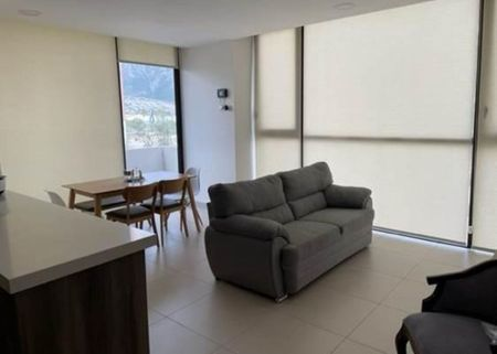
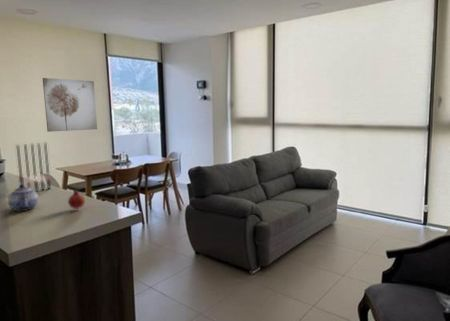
+ fruit (76, 199)
+ teapot (23, 196)
+ candle (34, 167)
+ wall art (71, 105)
